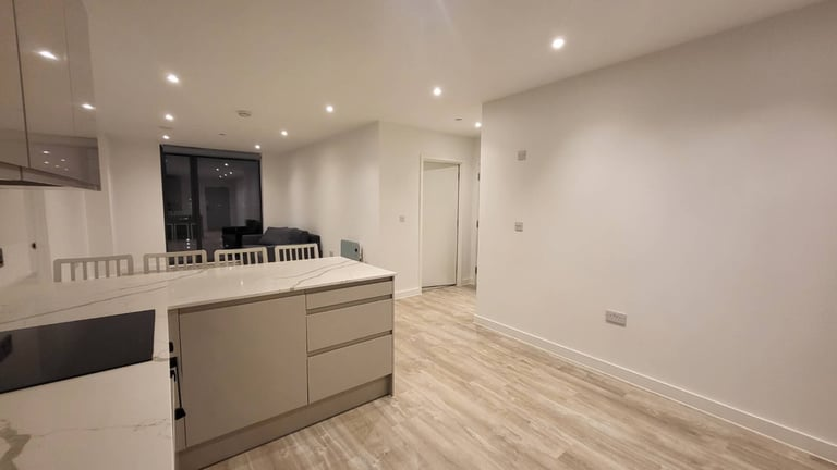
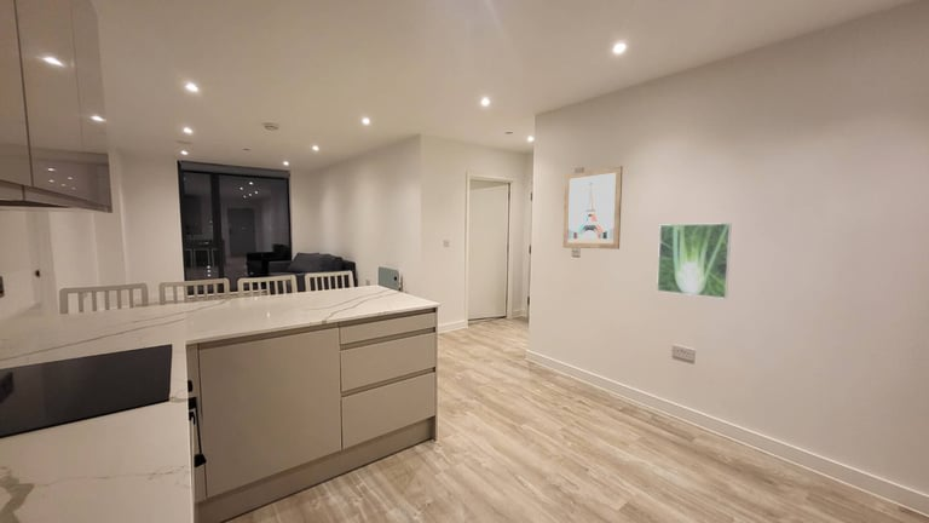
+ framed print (691, 259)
+ wall art (590, 209)
